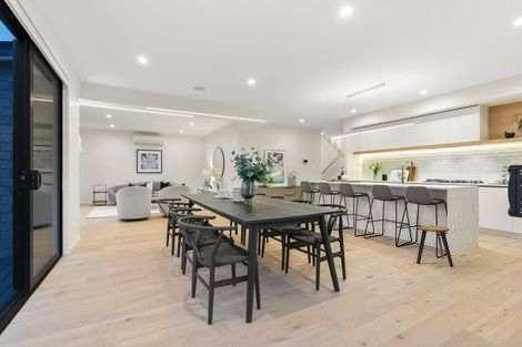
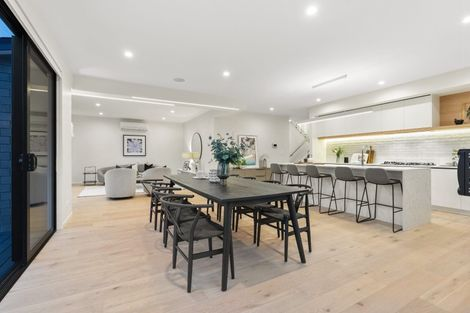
- stool (439, 244)
